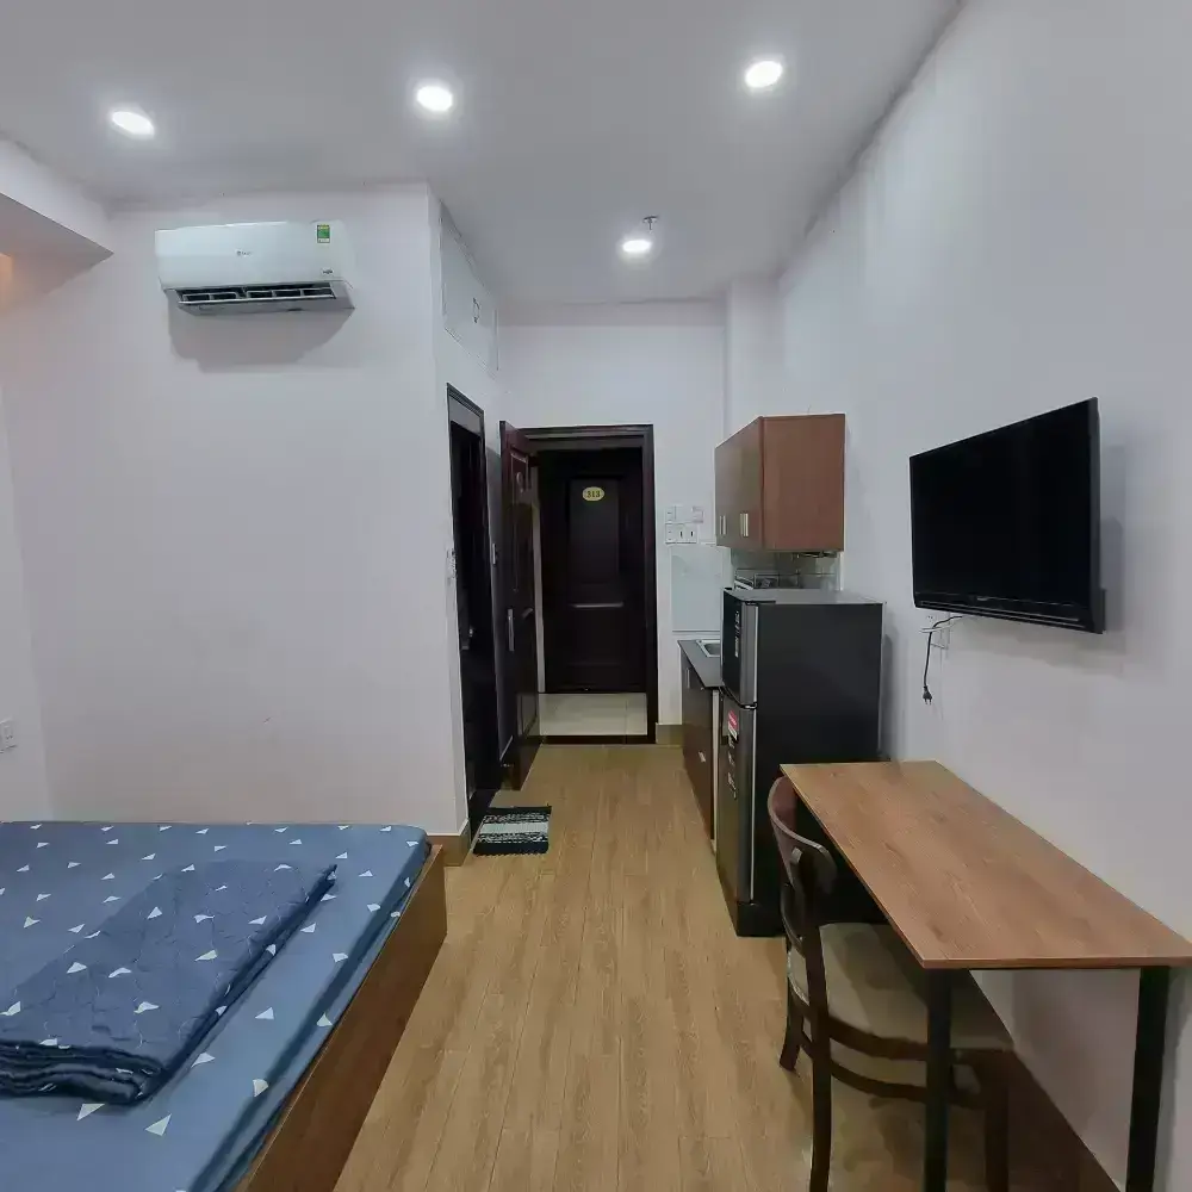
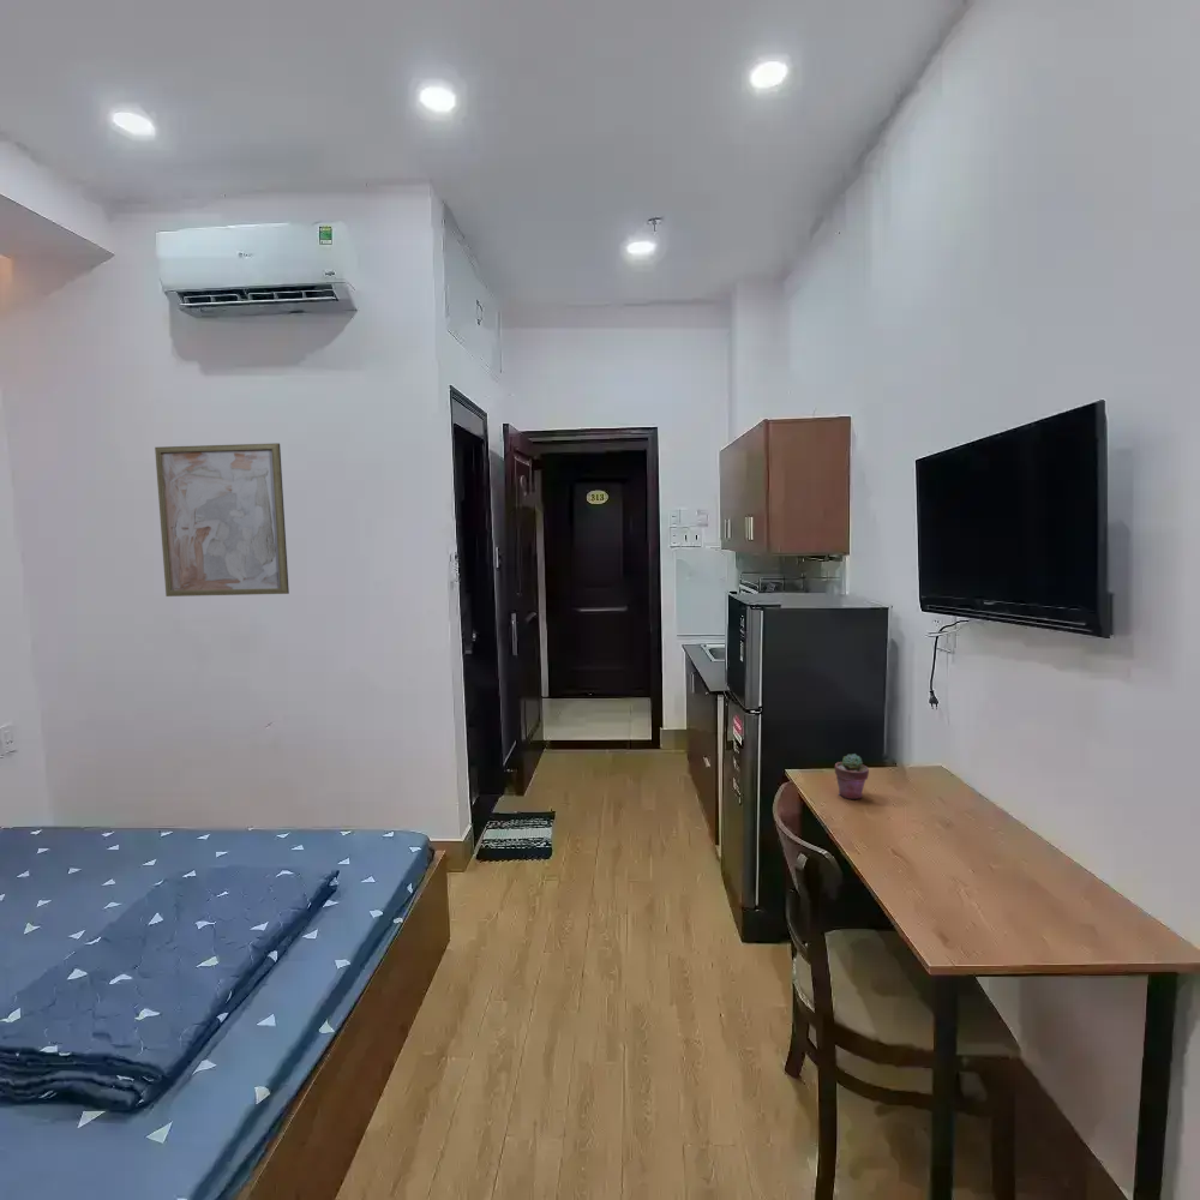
+ potted succulent (851, 774)
+ wall art (221, 521)
